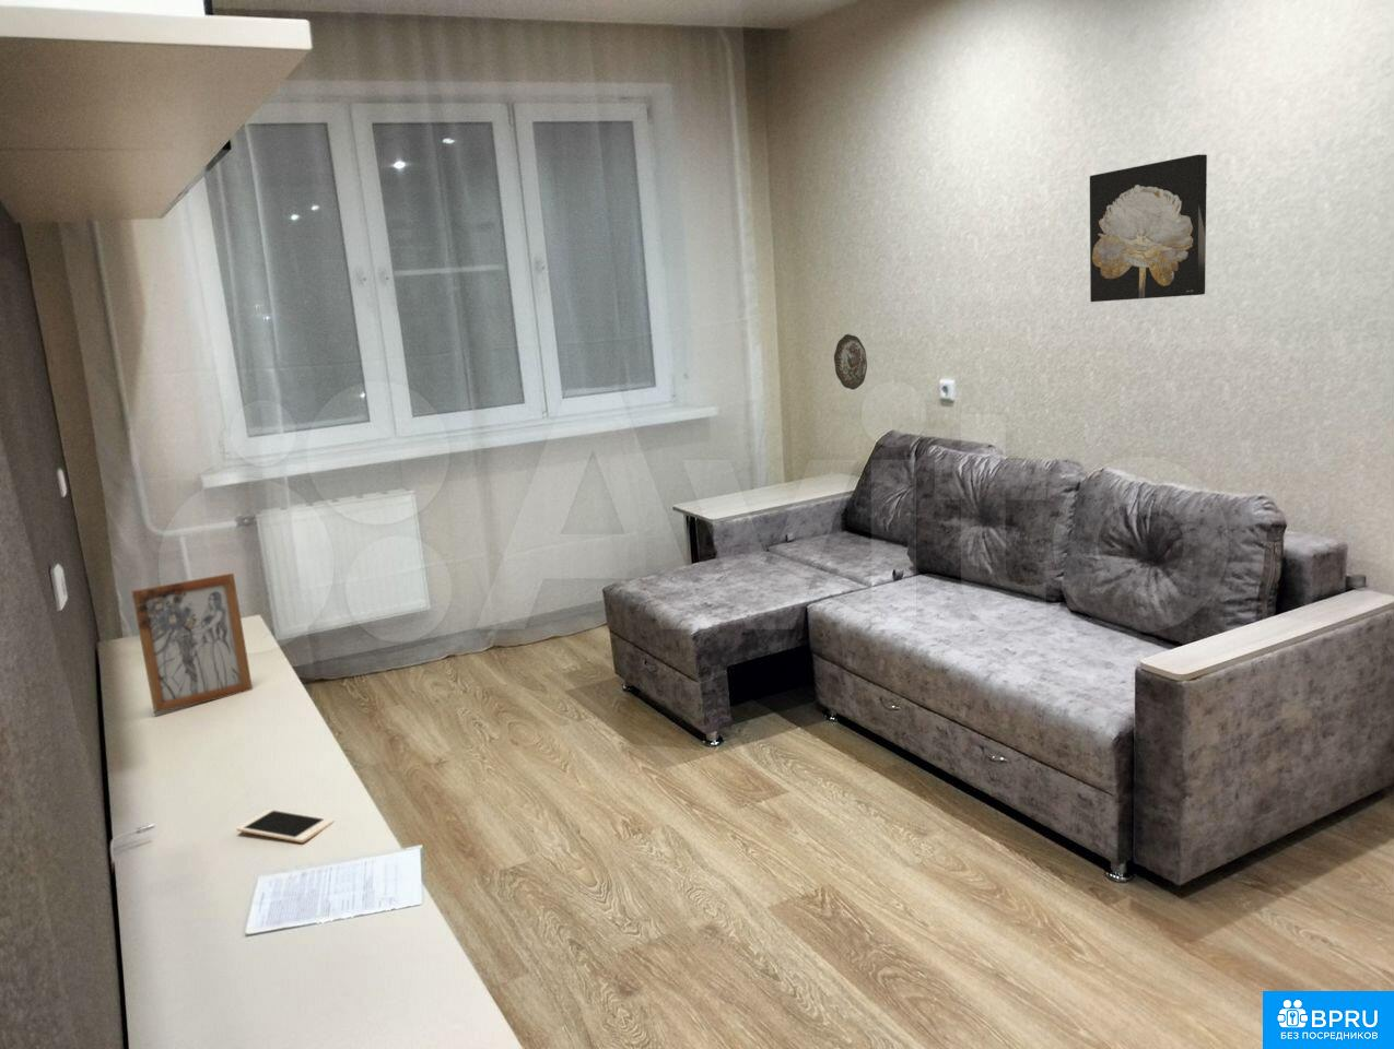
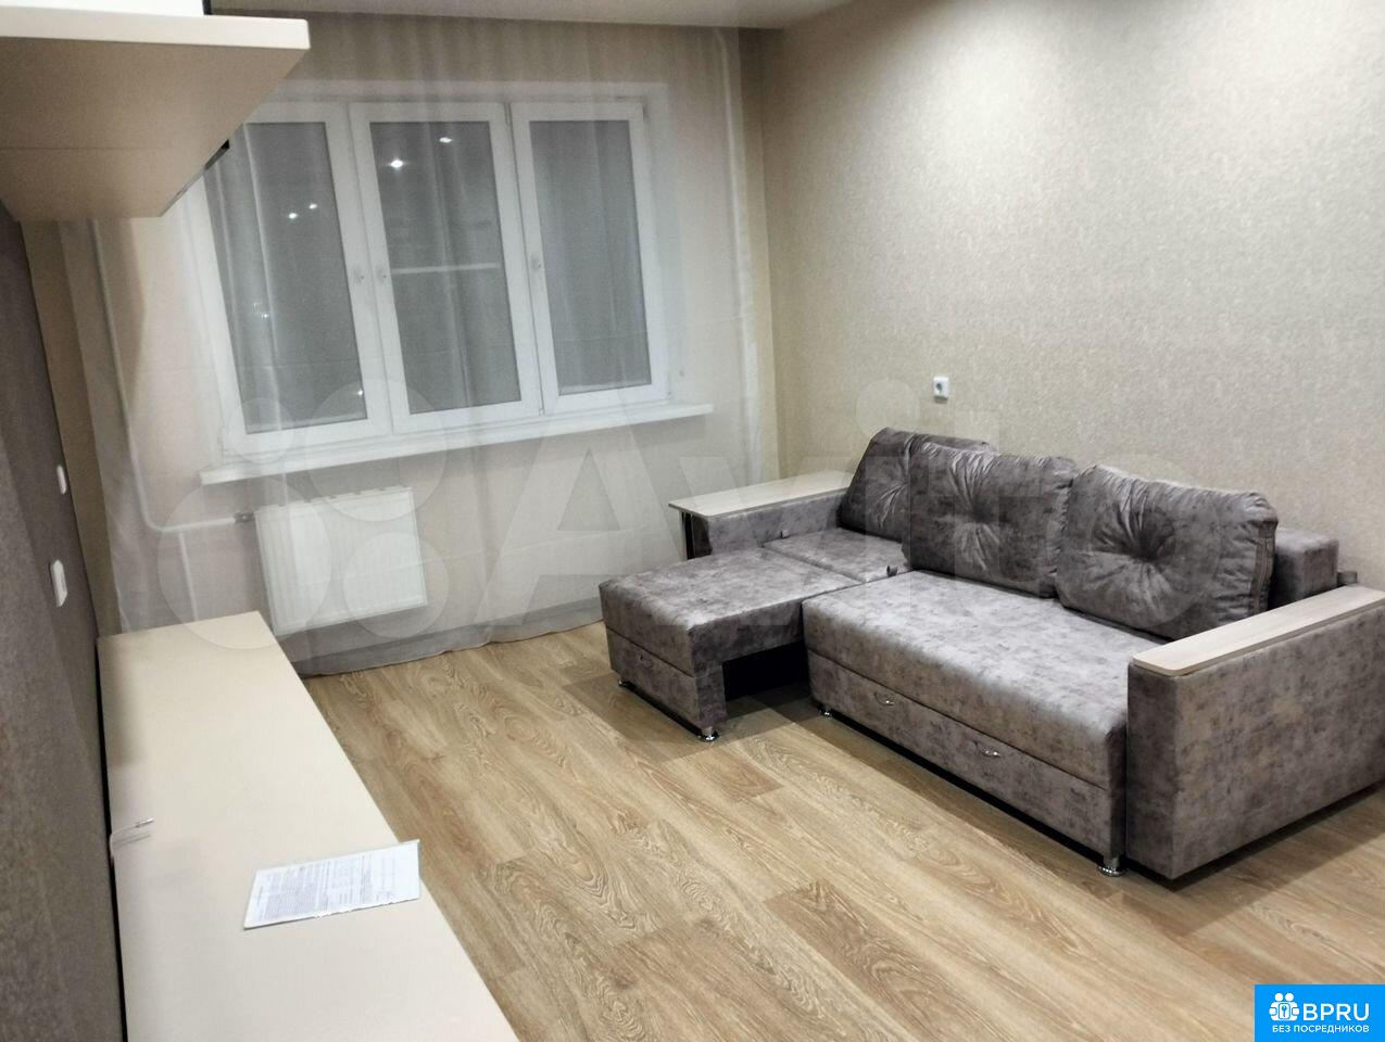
- picture frame (194, 642)
- cell phone (285, 825)
- decorative plate (852, 361)
- wall art (1145, 232)
